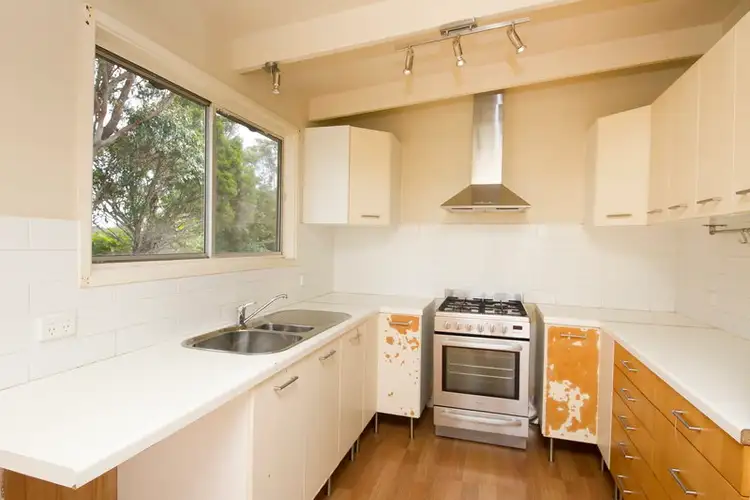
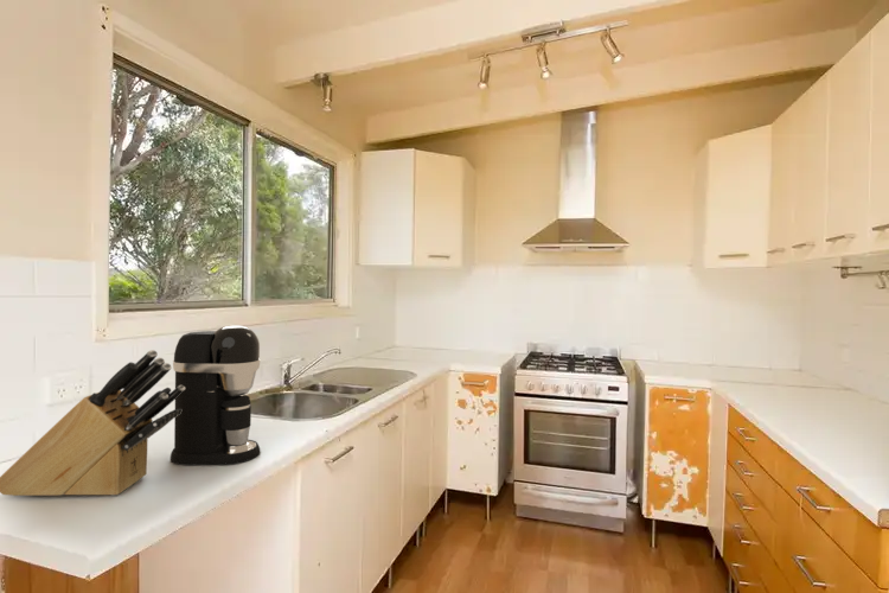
+ coffee maker (217, 390)
+ knife block (96, 419)
